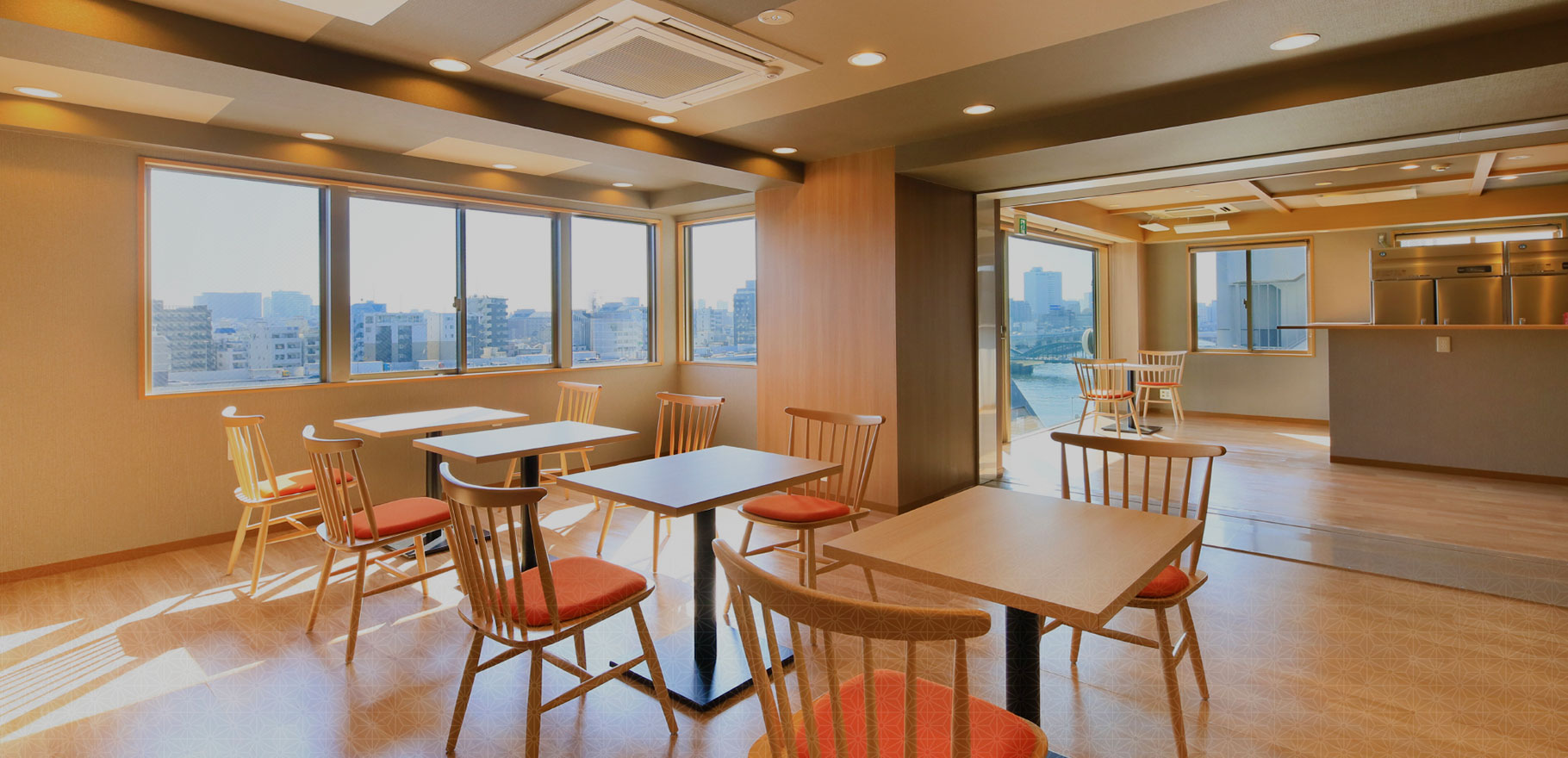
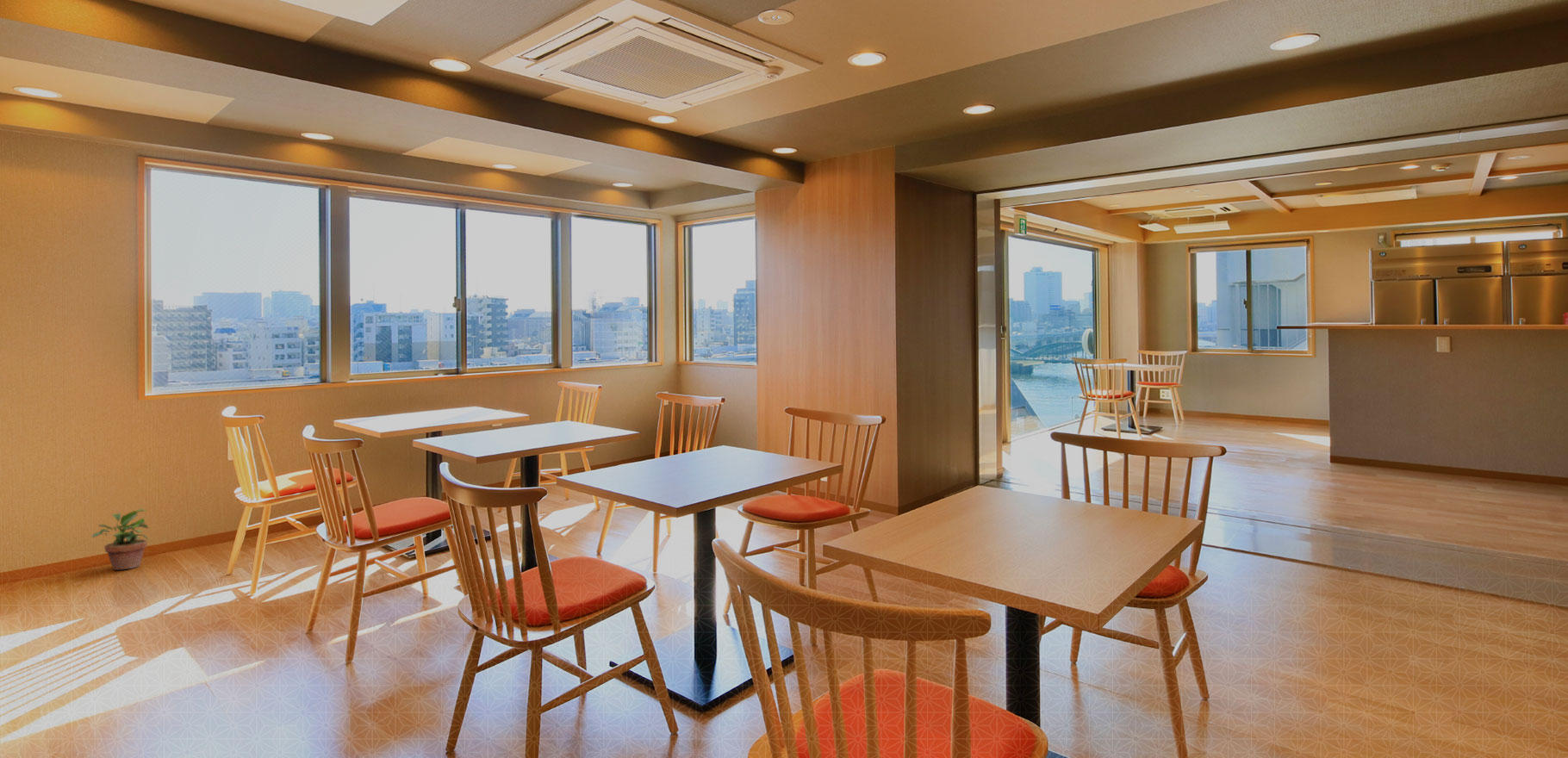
+ potted plant (120, 538)
